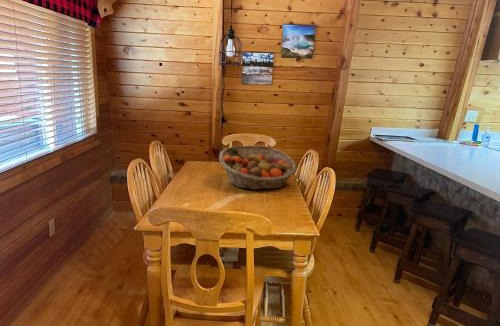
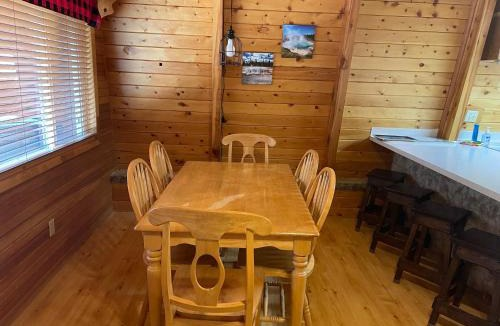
- fruit basket (257, 166)
